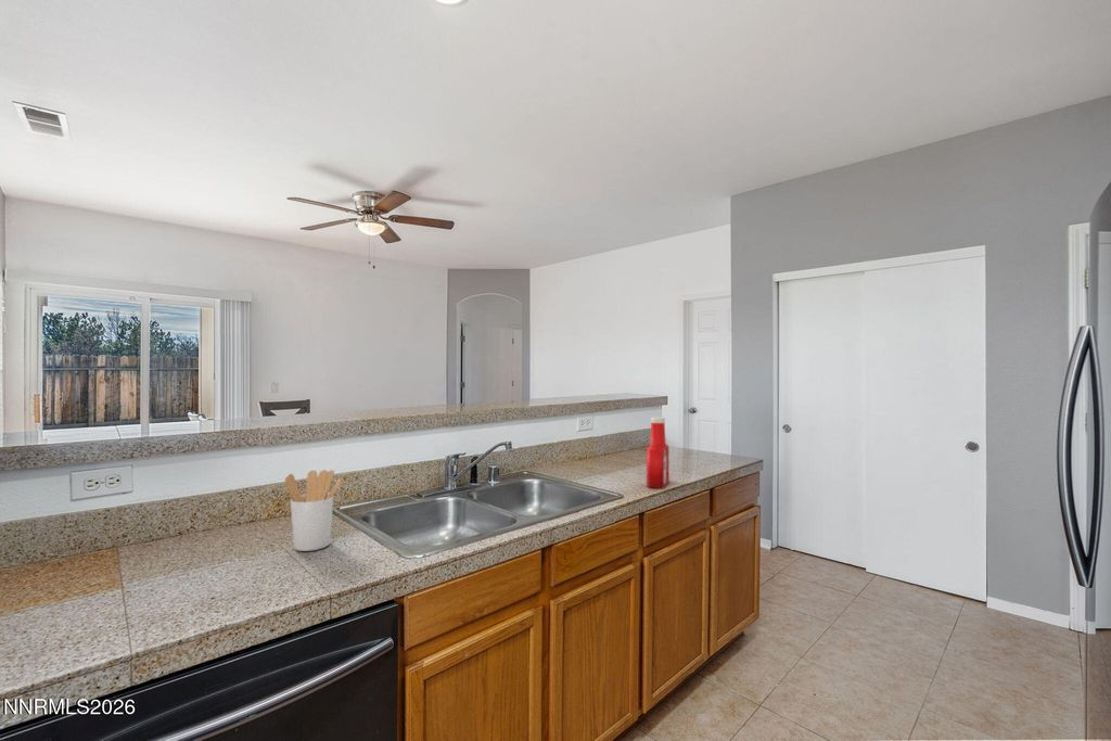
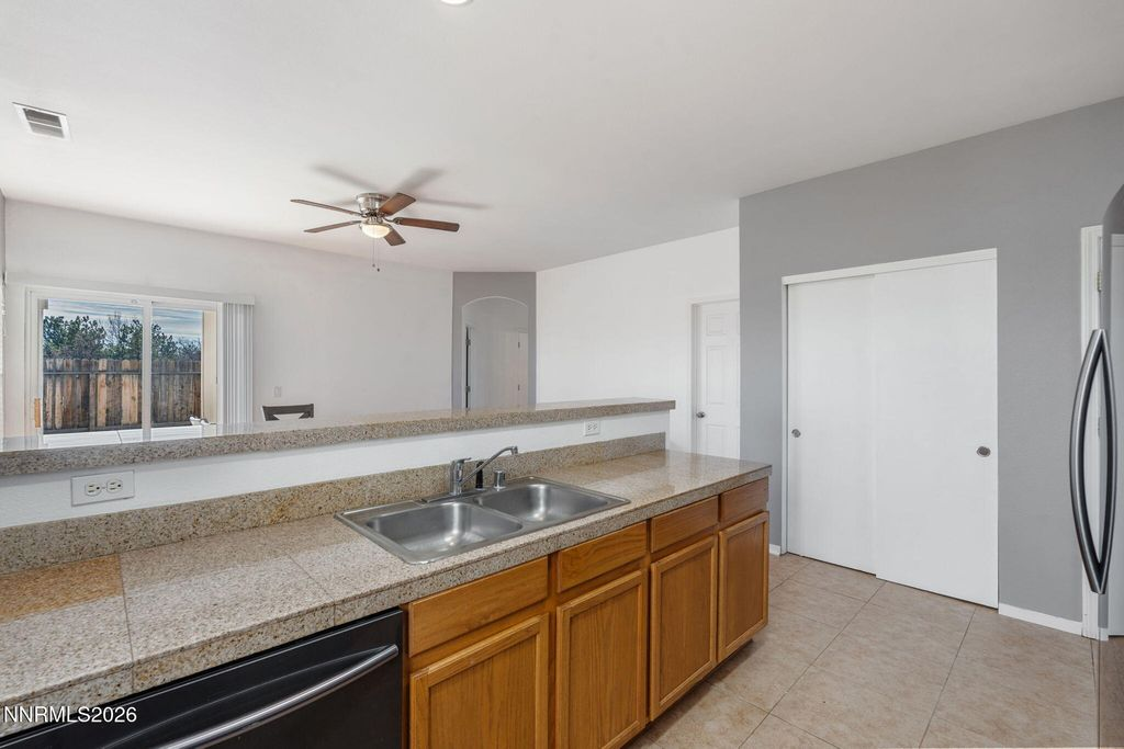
- utensil holder (315, 507)
- soap bottle (657, 450)
